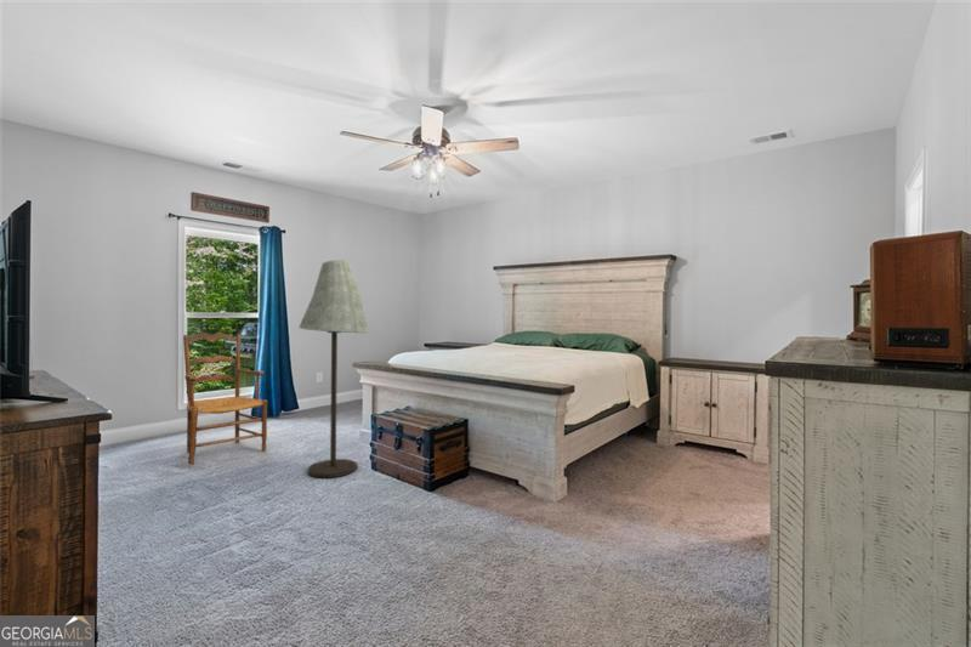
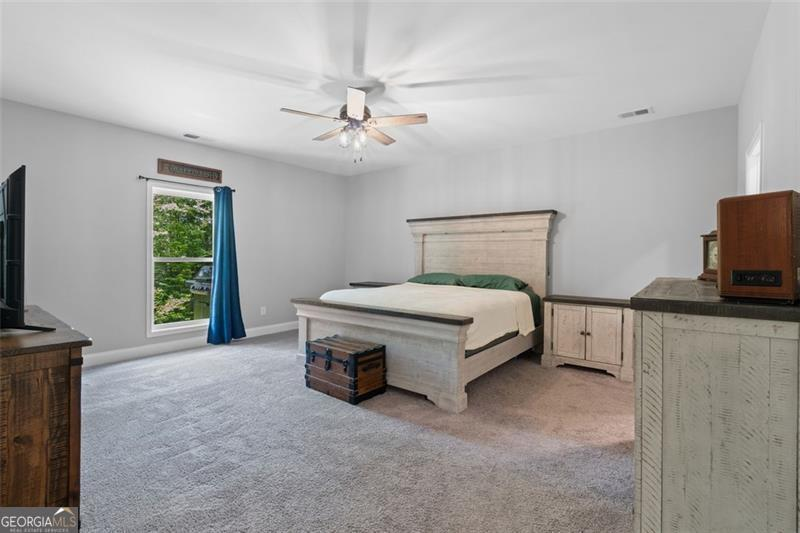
- armchair (221, 398)
- floor lamp (334, 364)
